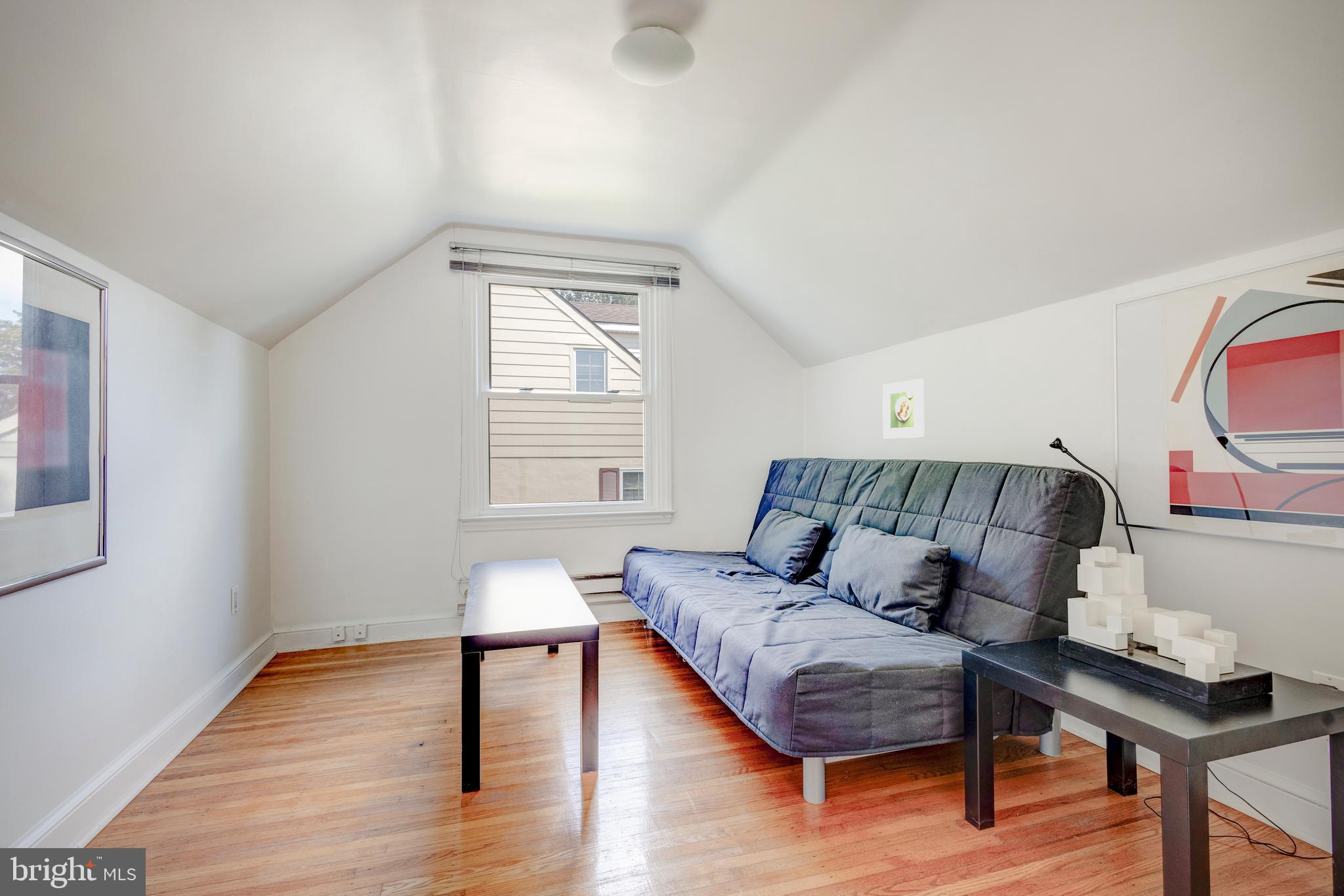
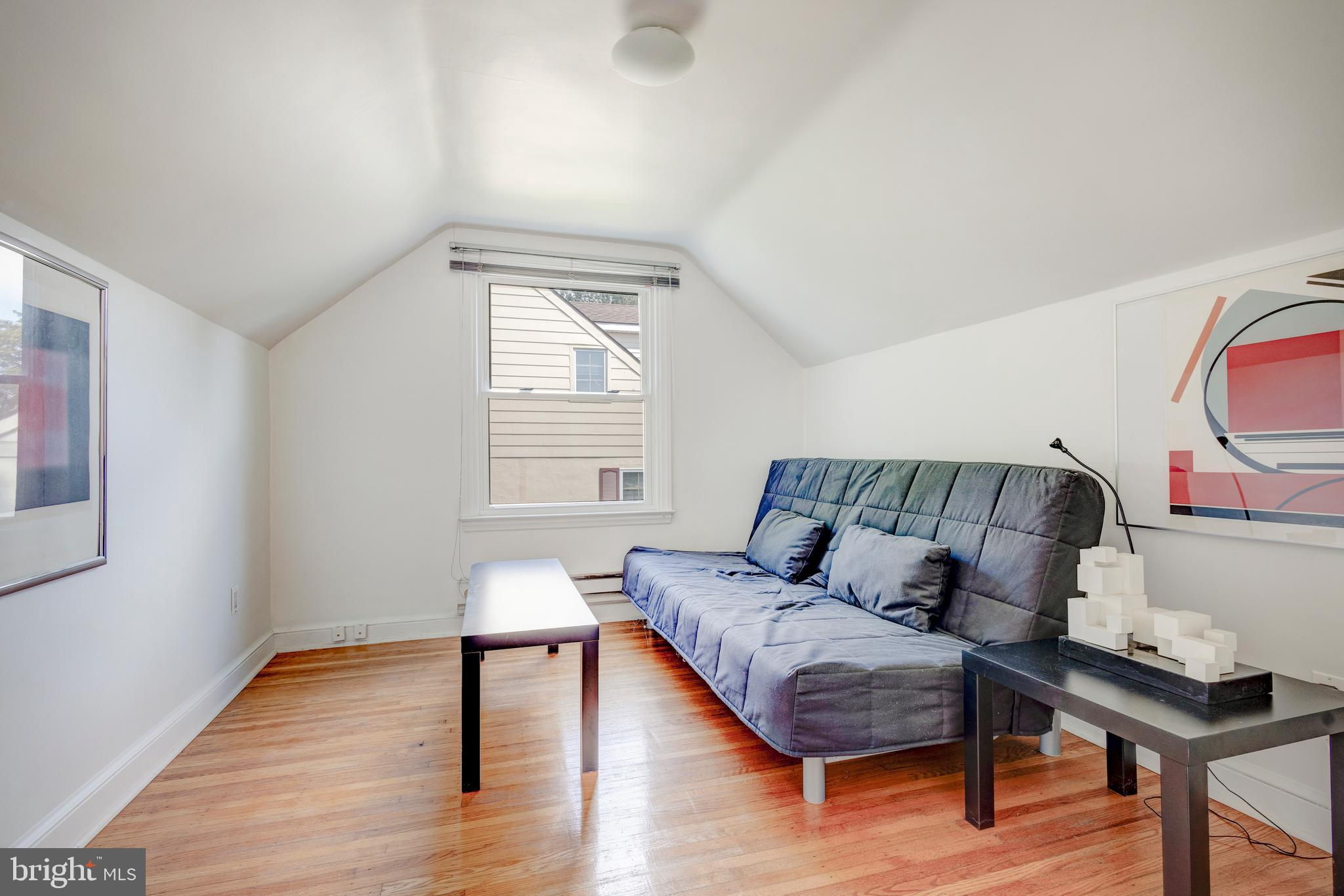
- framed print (902, 410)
